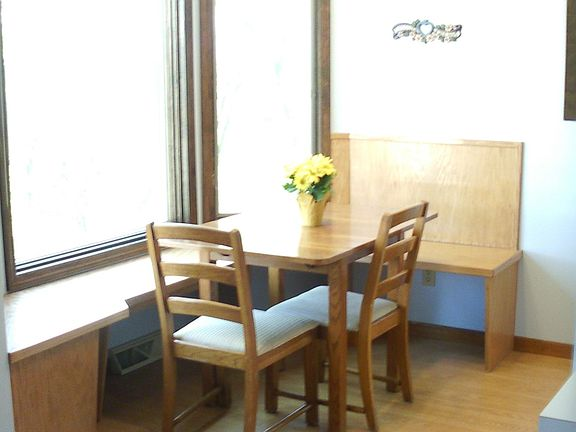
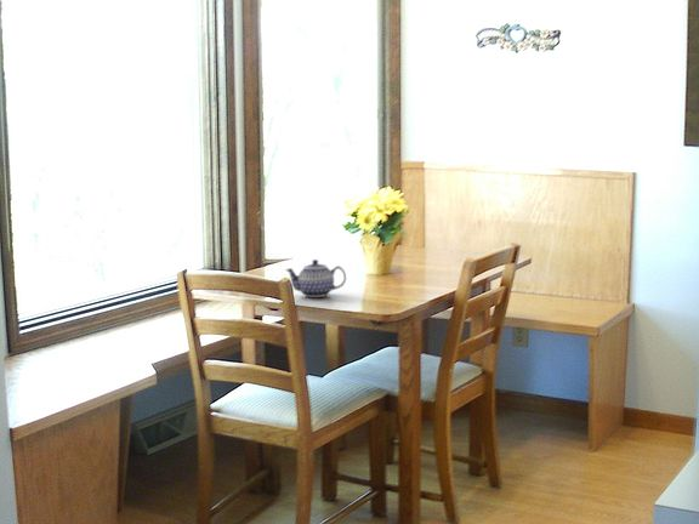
+ teapot (316, 278)
